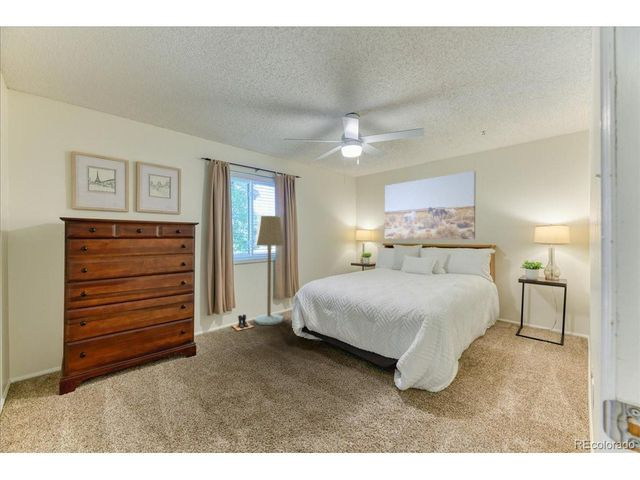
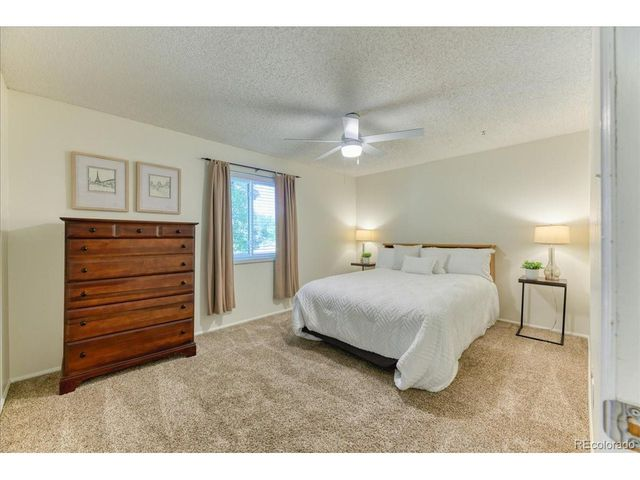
- boots (242, 321)
- wall art (424, 209)
- floor lamp (269, 268)
